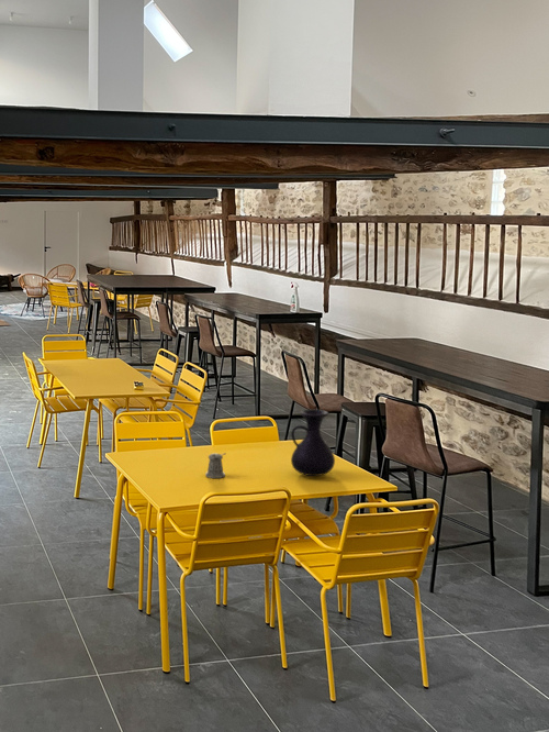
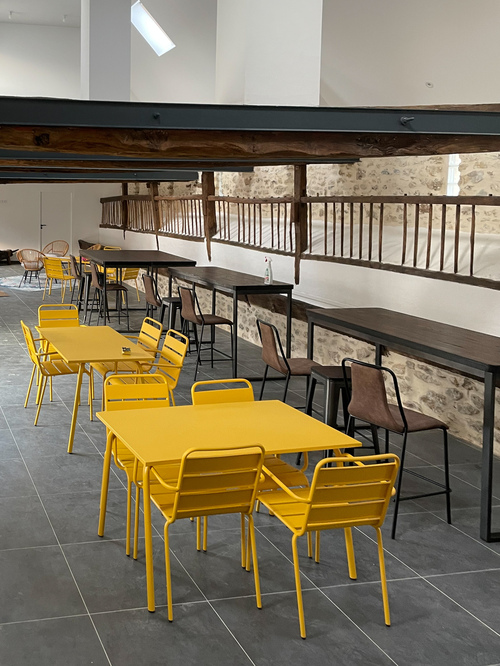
- vase (313, 443)
- pepper shaker (216, 464)
